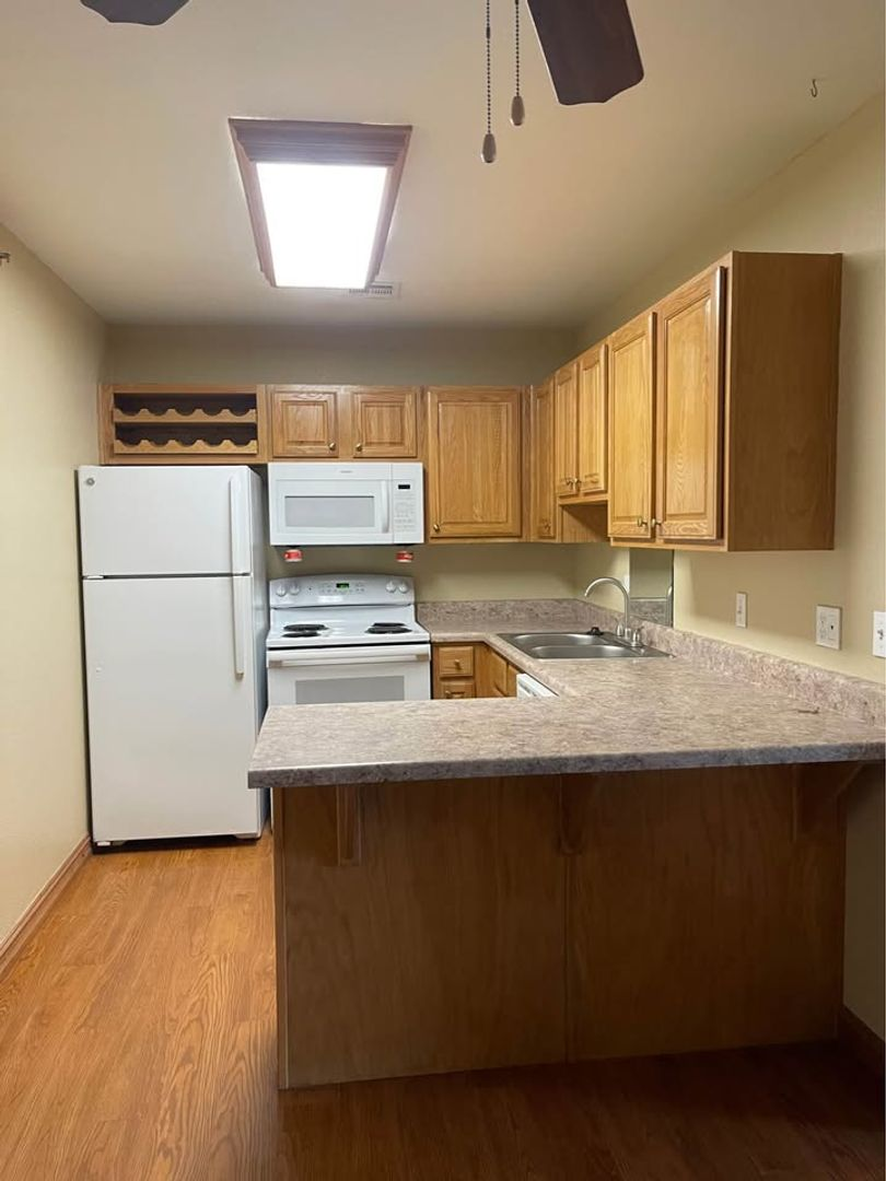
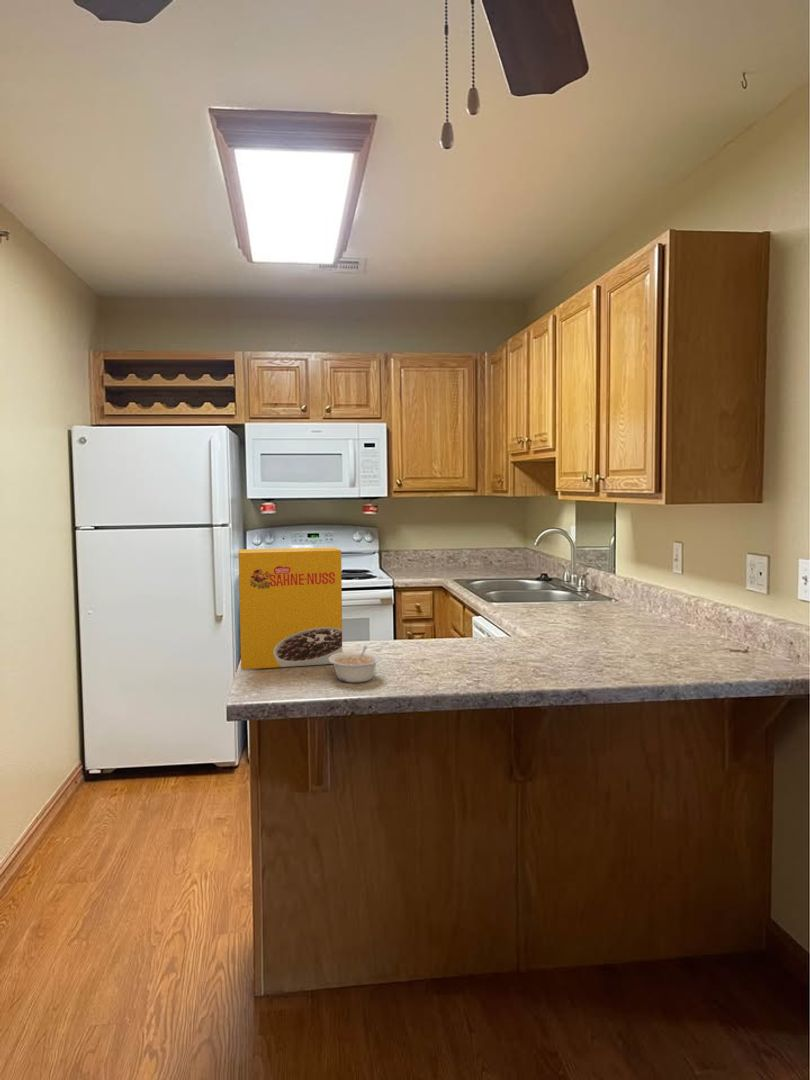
+ legume (354, 665)
+ cereal box (290, 606)
